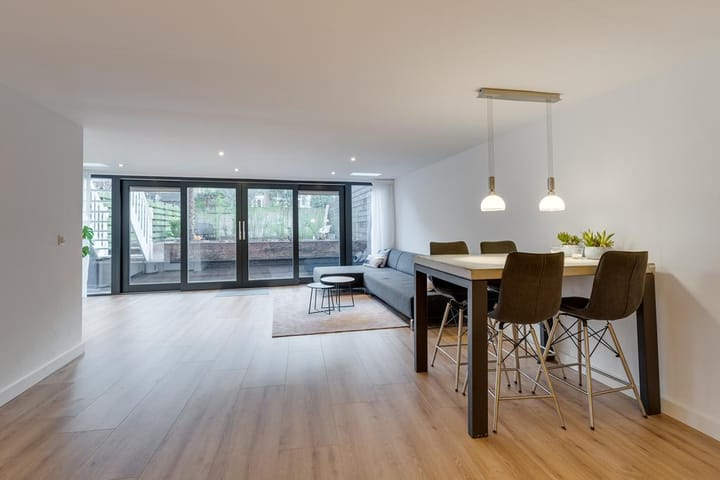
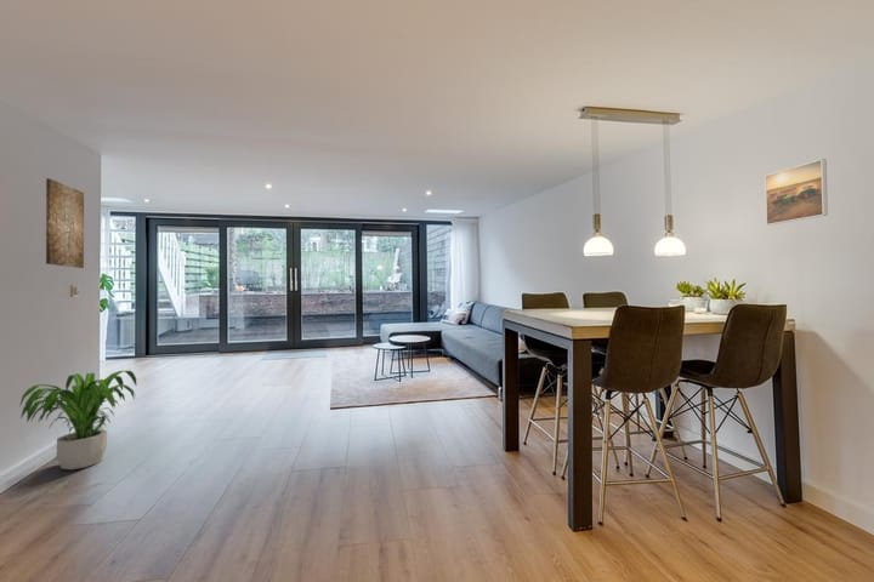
+ wall art (66, 226)
+ potted plant (85, 418)
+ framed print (794, 194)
